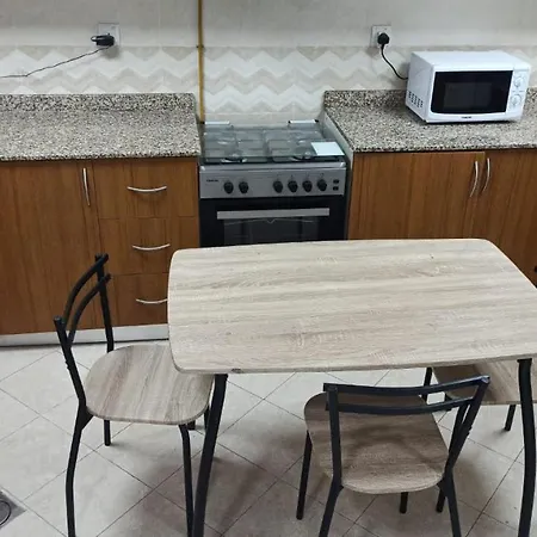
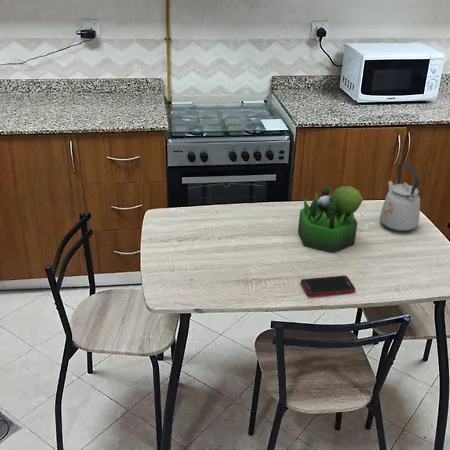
+ kettle (400, 193)
+ cell phone (327, 285)
+ plant (329, 211)
